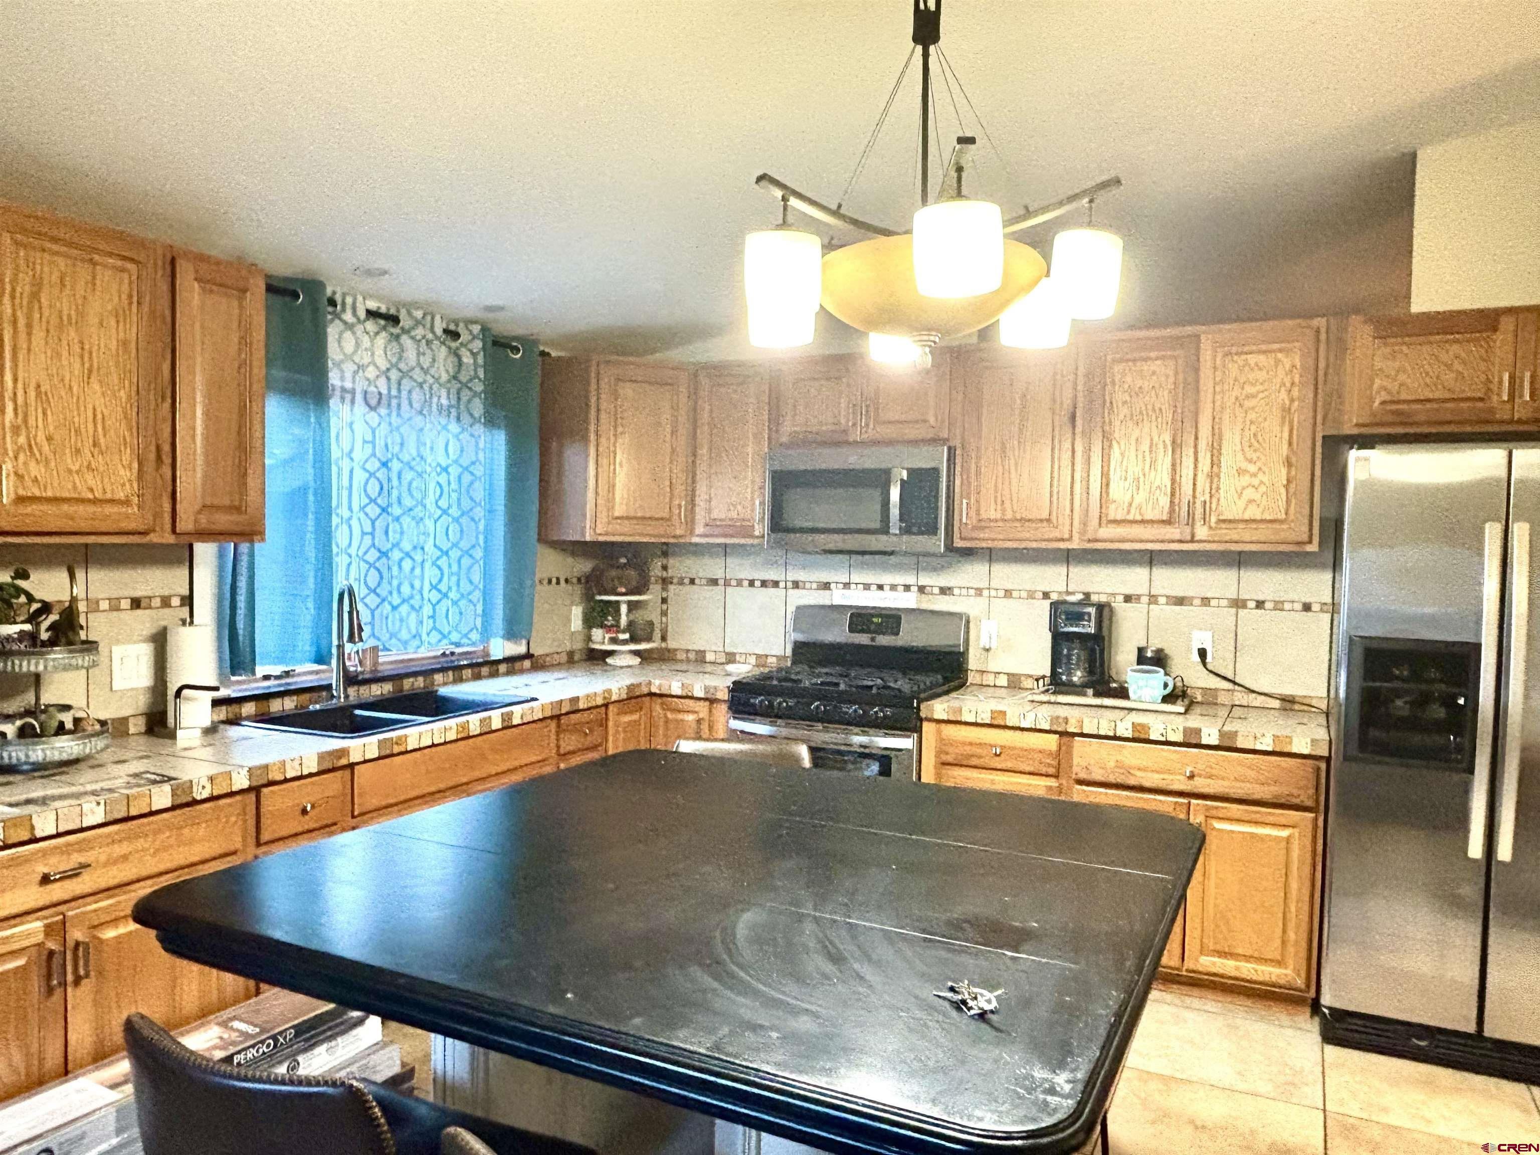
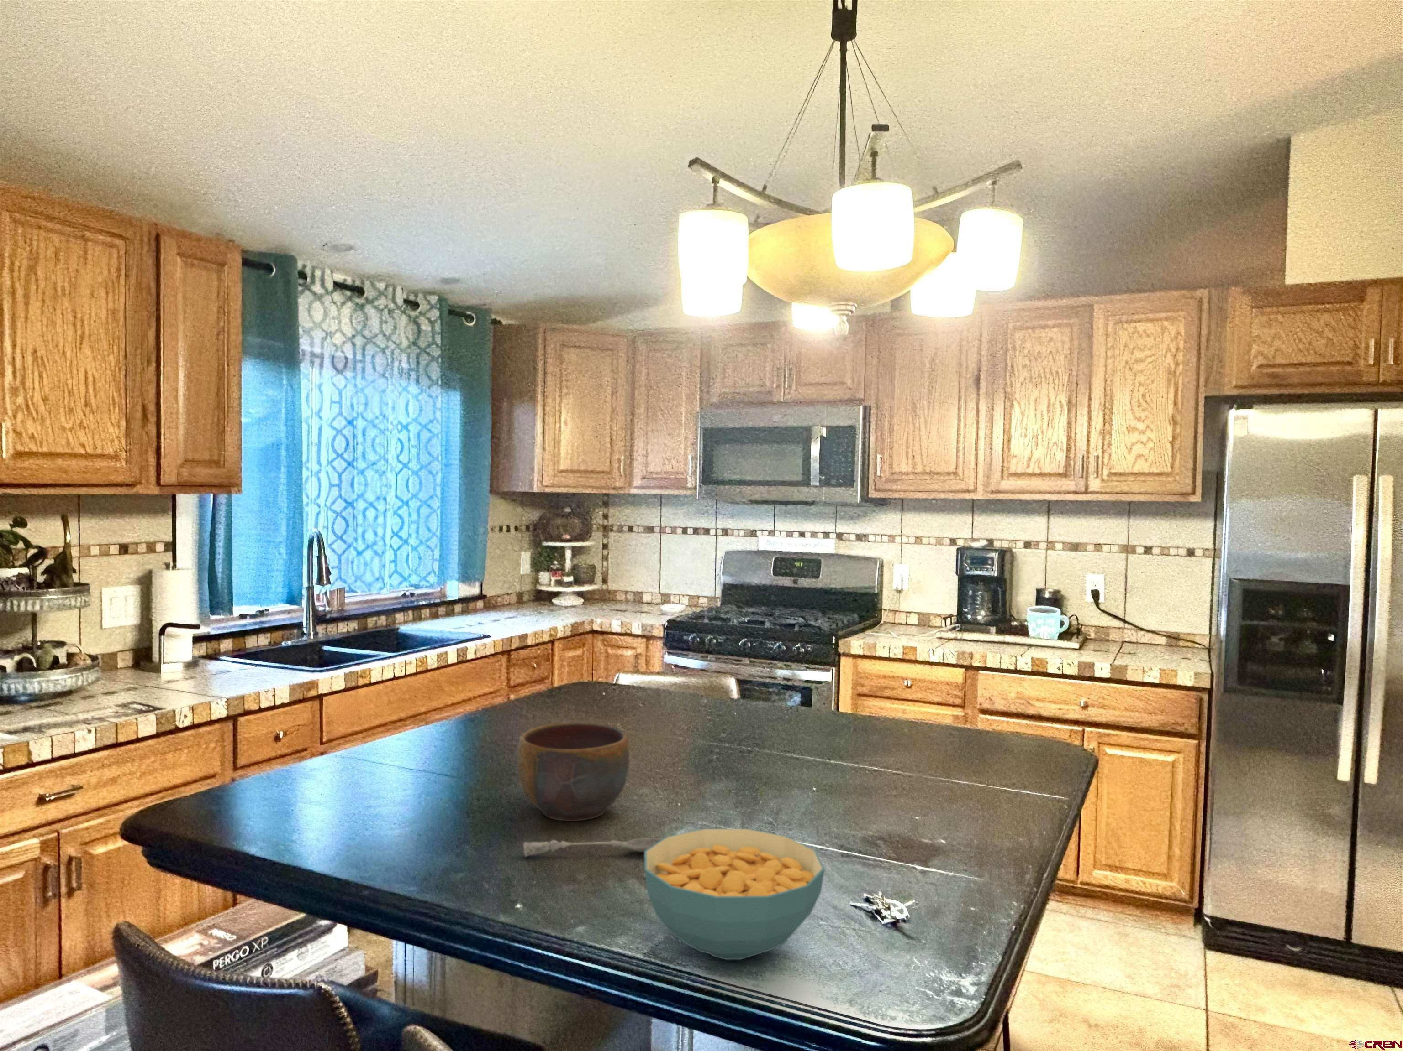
+ bowl (573, 773)
+ cereal bowl (731, 903)
+ soupspoon (597, 843)
